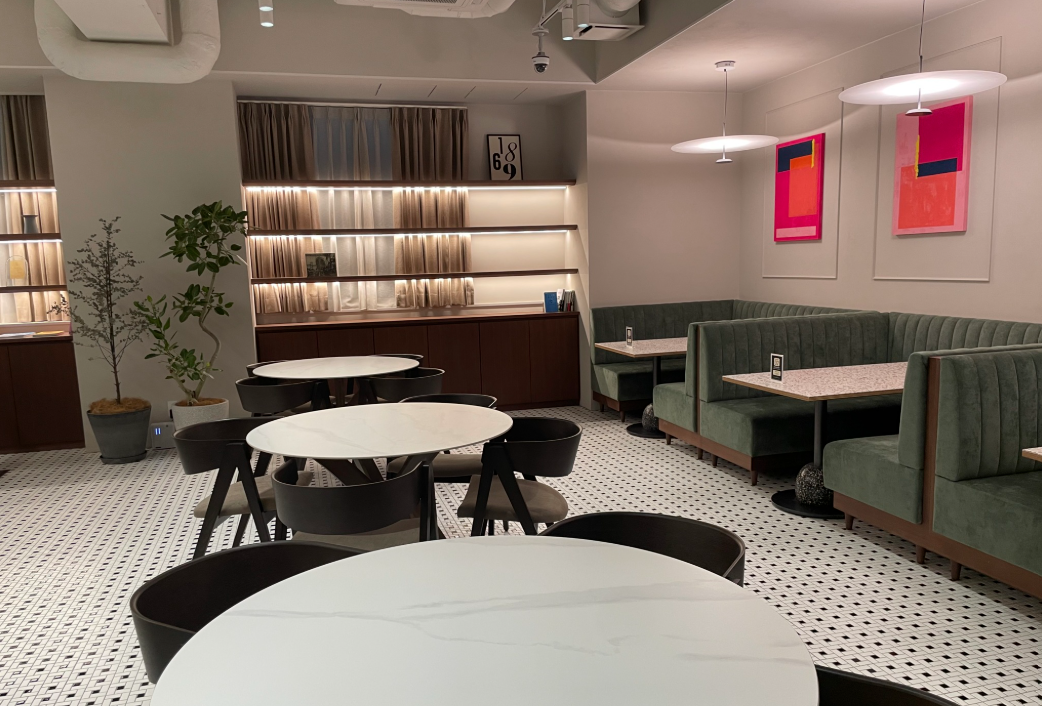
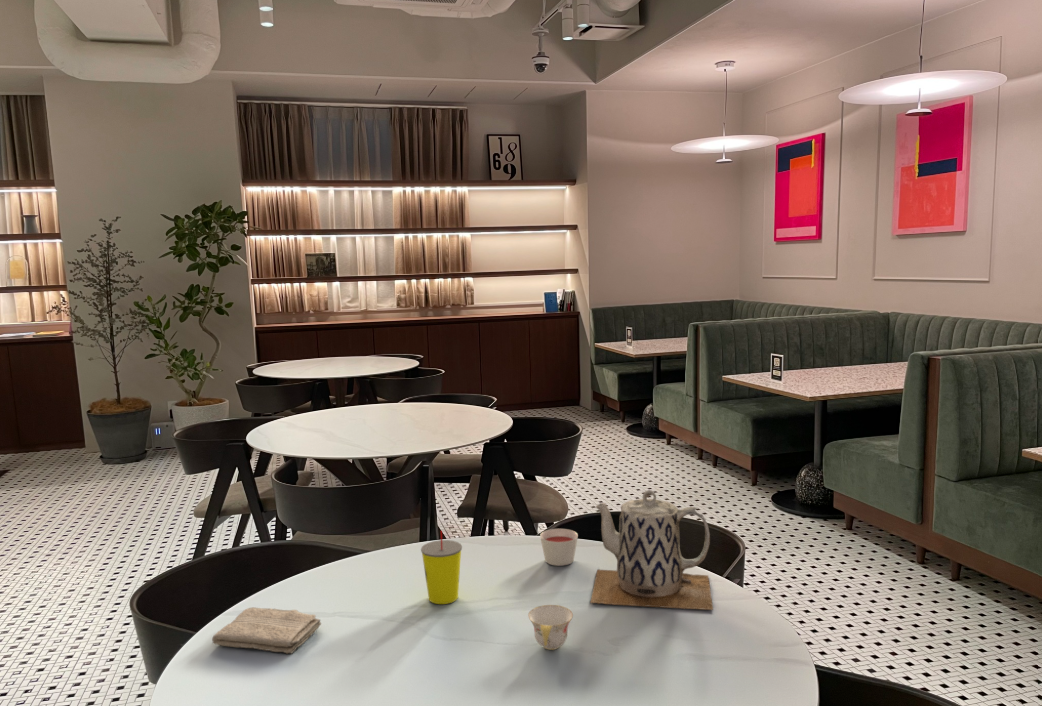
+ candle (559, 548)
+ washcloth (267, 628)
+ teacup (550, 632)
+ straw (442, 562)
+ teapot (651, 540)
